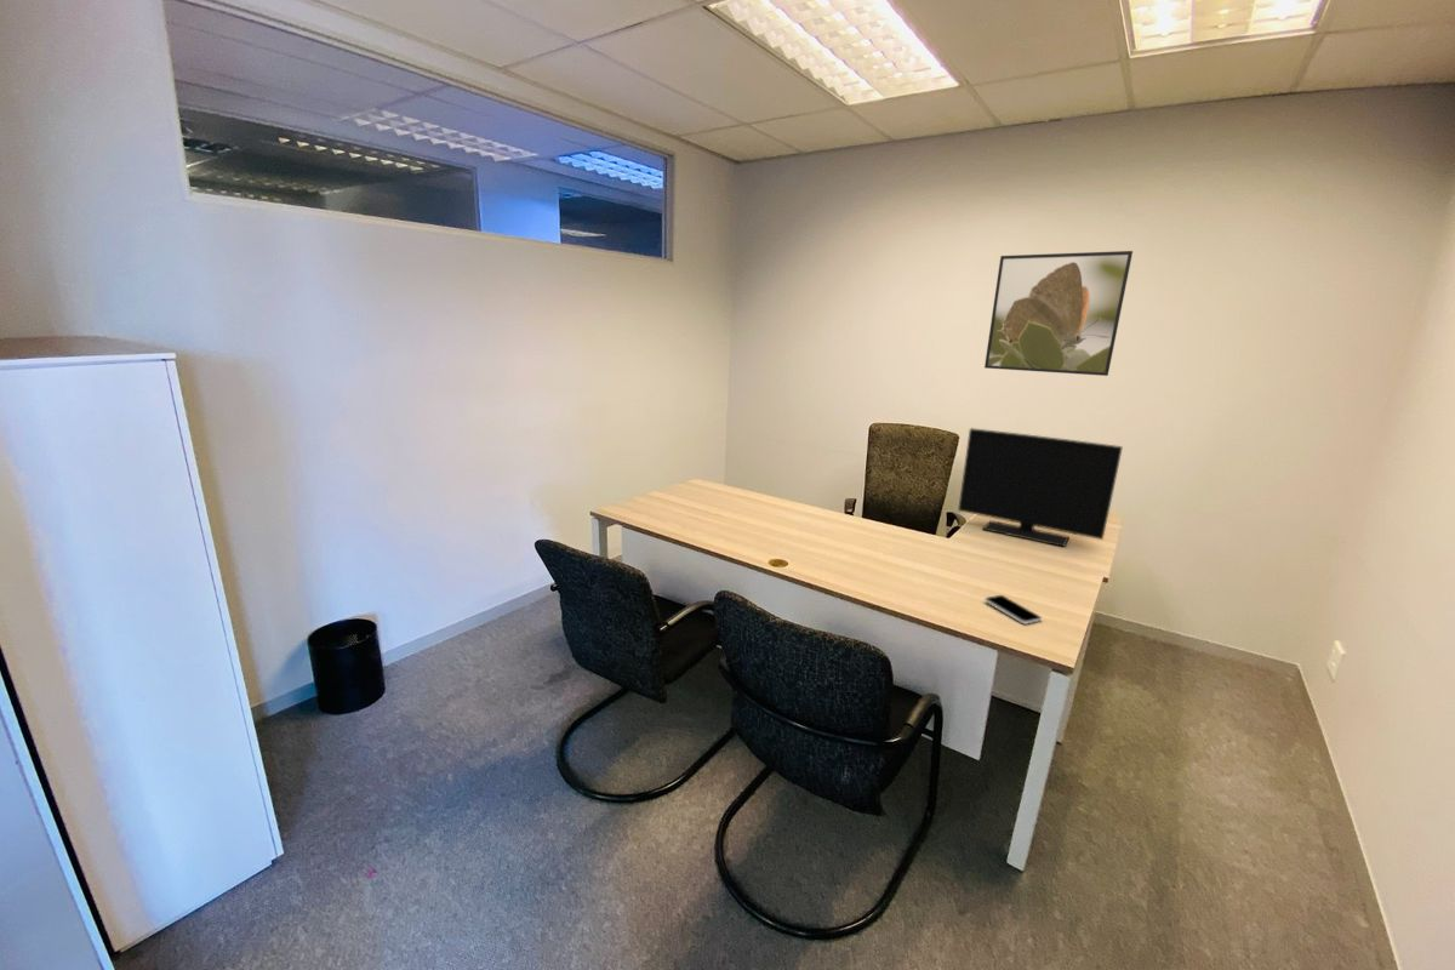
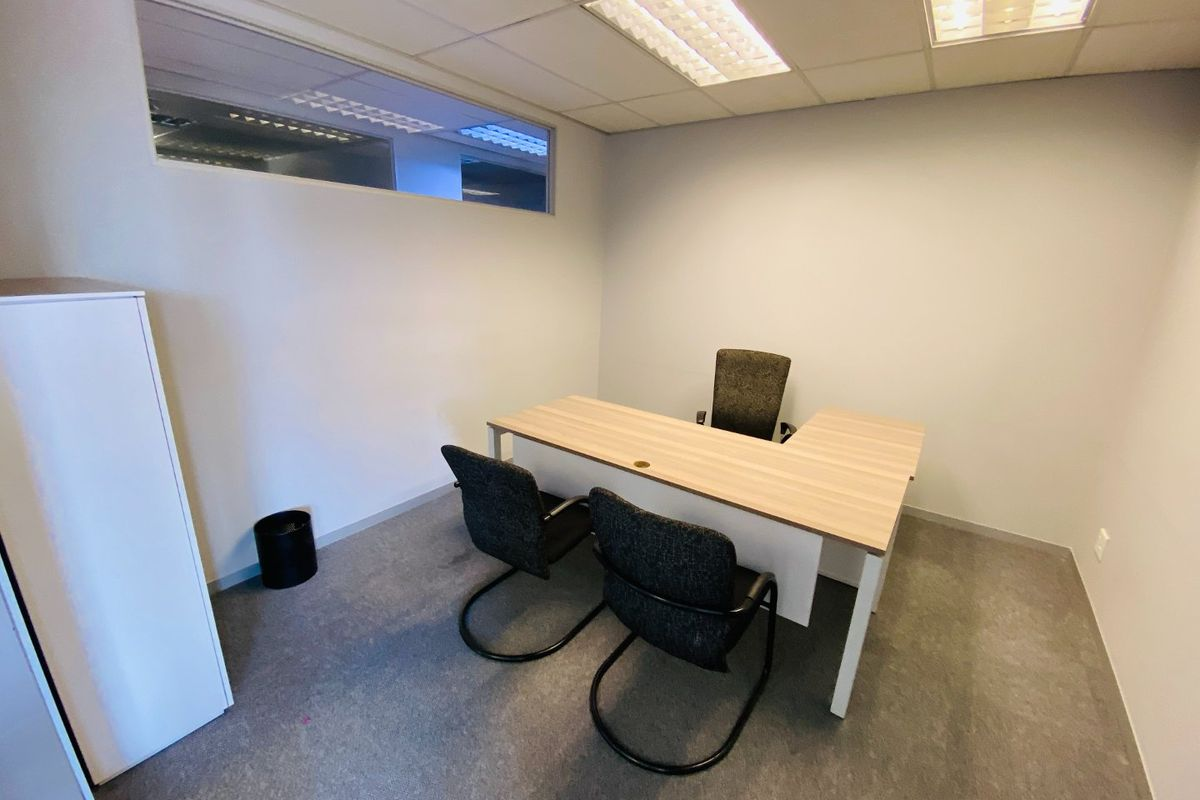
- monitor (1033, 485)
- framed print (1052, 314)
- smartphone (1011, 609)
